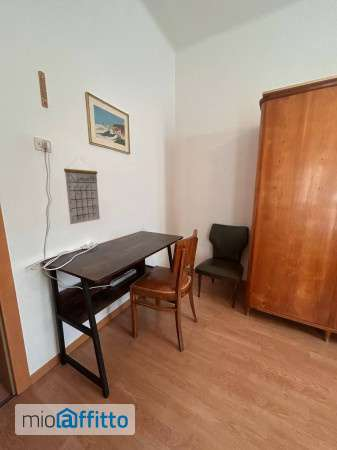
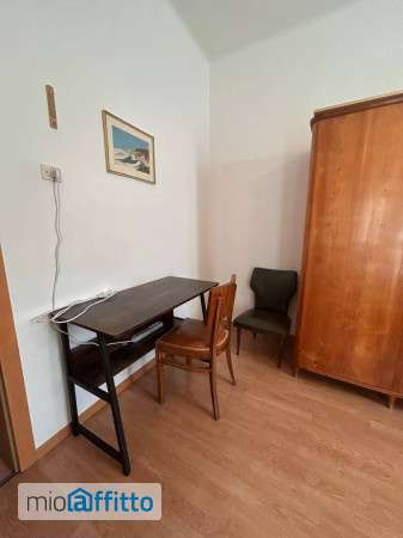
- calendar (83, 190)
